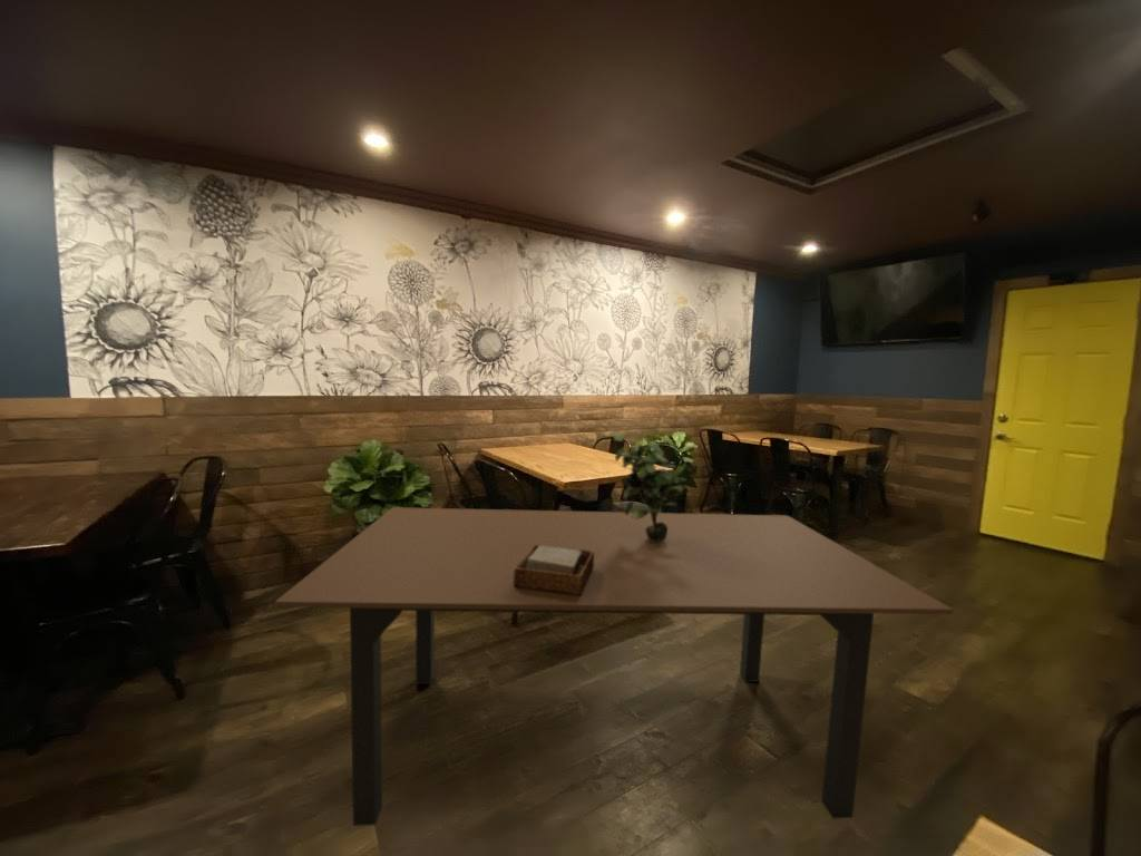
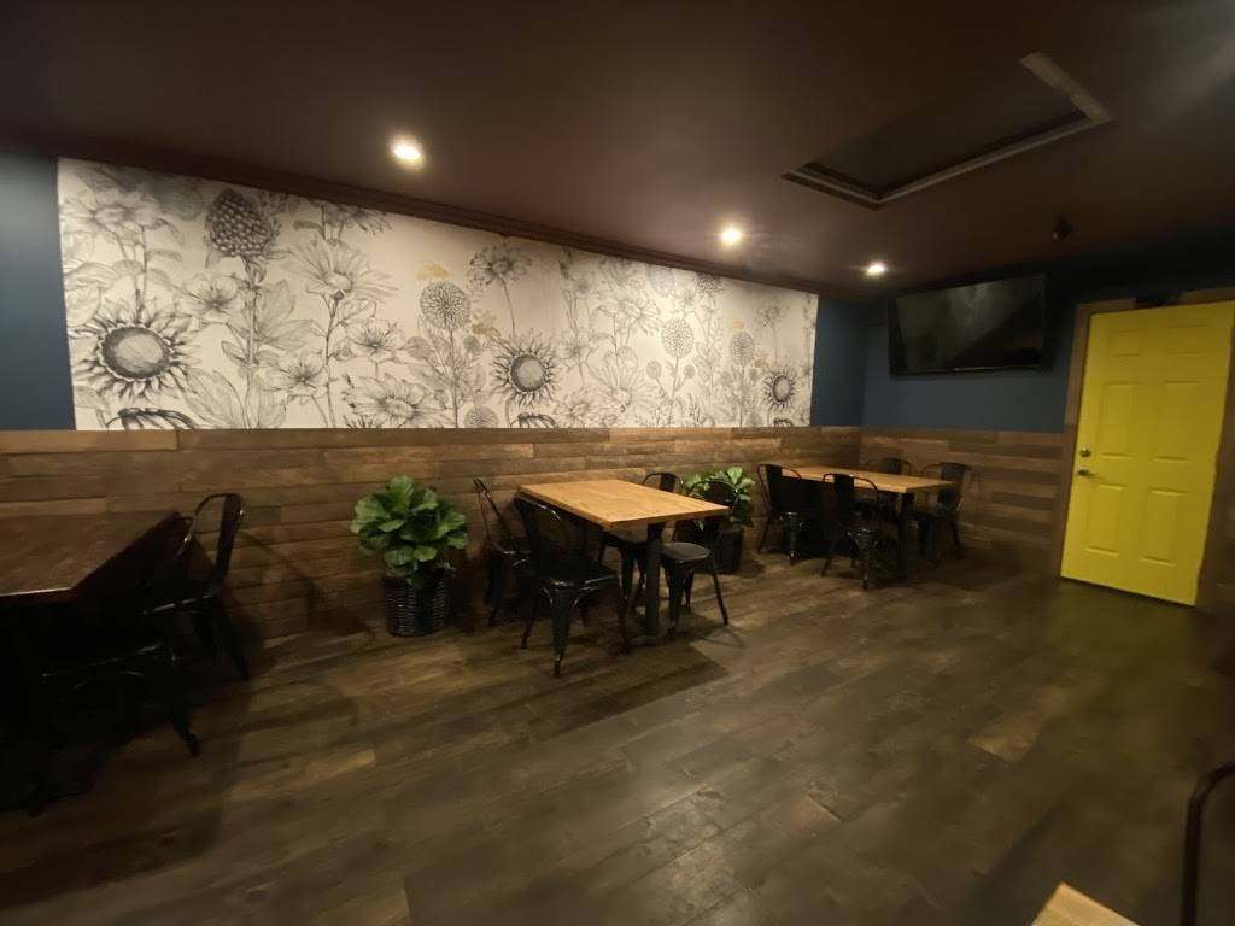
- potted plant (646, 487)
- dining table (602, 612)
- napkin holder (555, 564)
